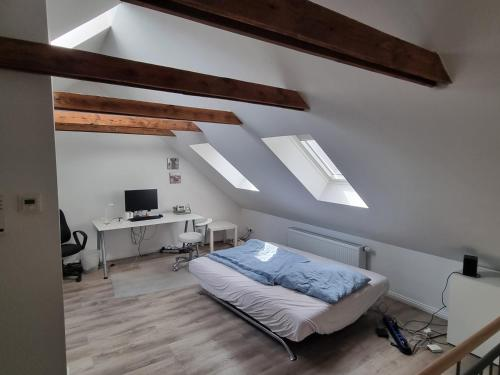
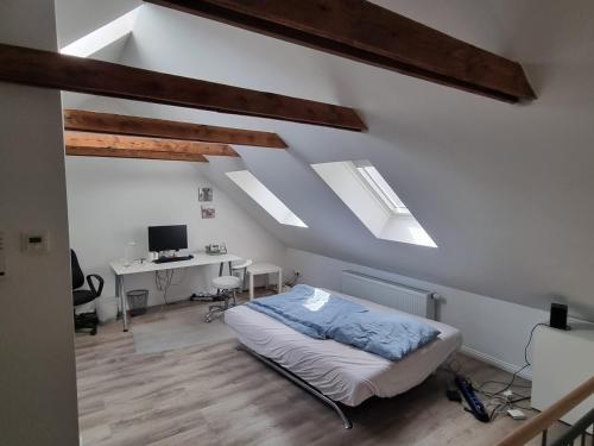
+ wastebasket (137, 302)
